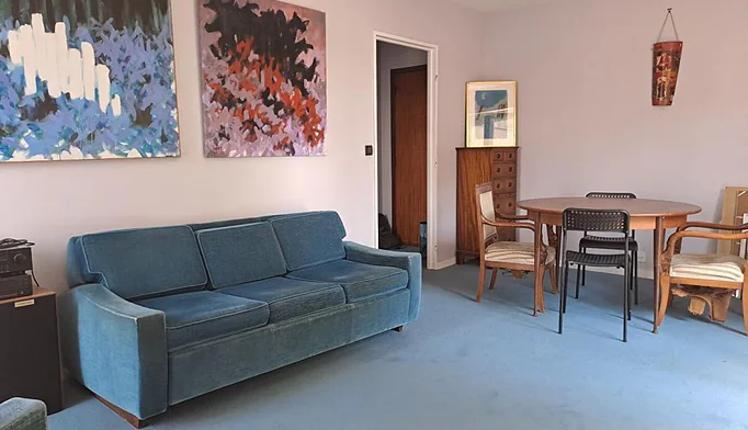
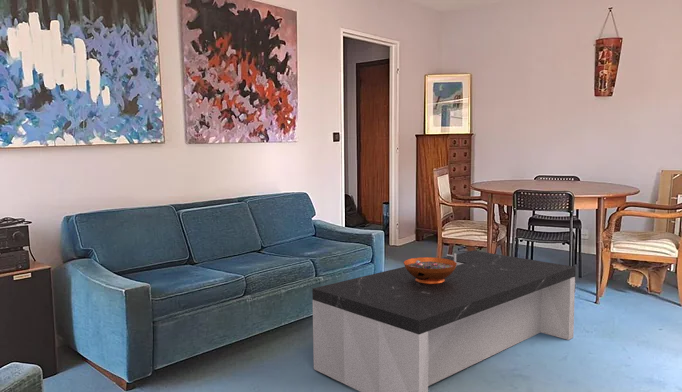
+ coffee table (452, 308)
+ decorative bowl (430, 270)
